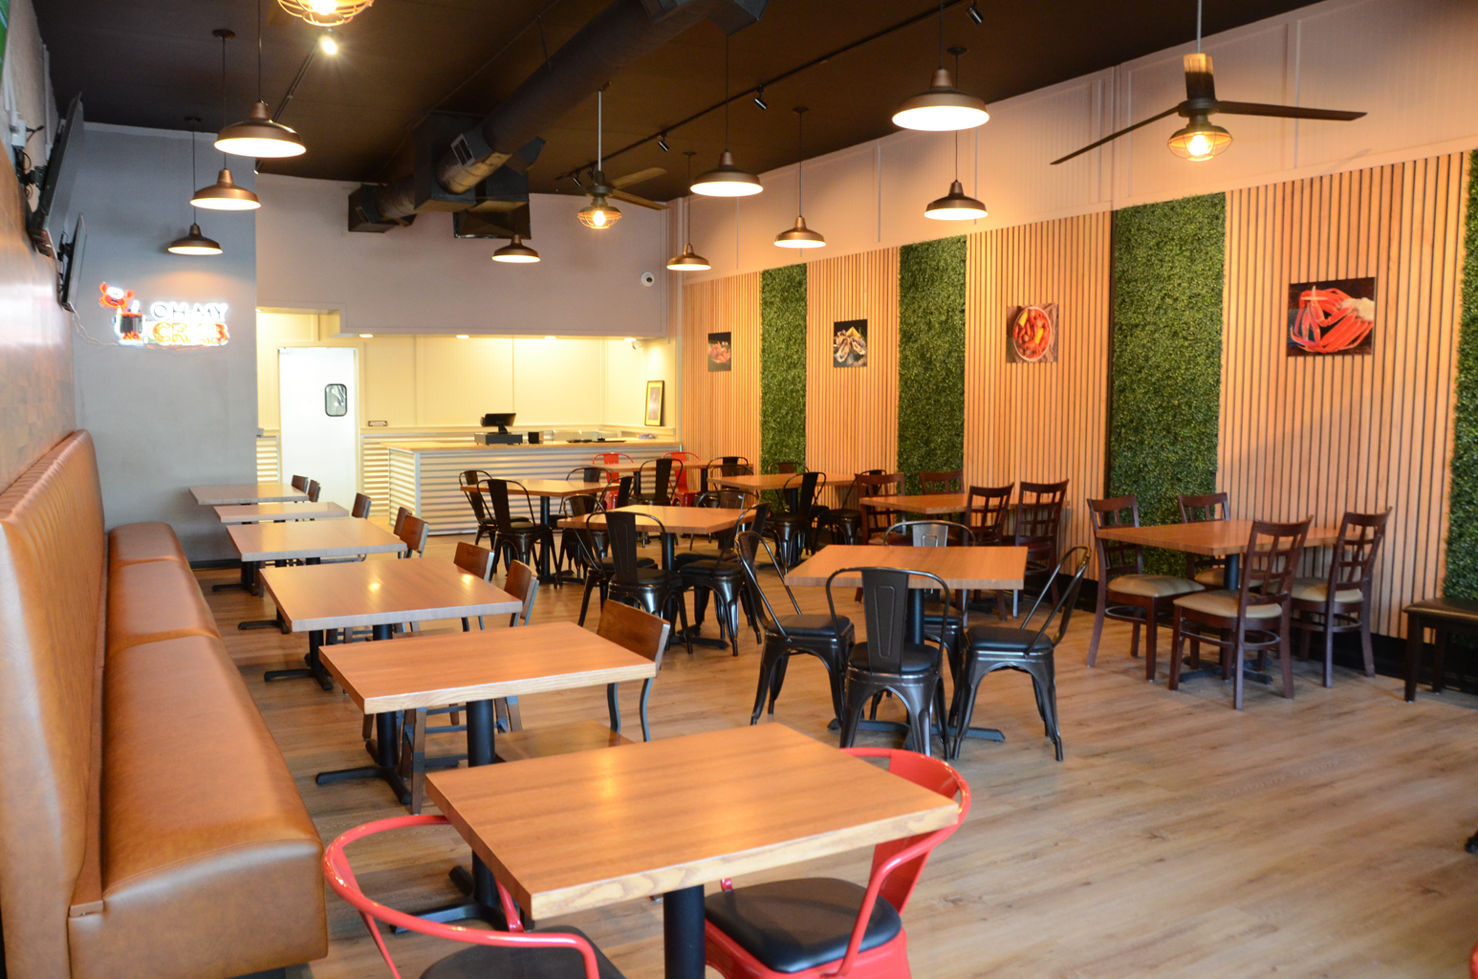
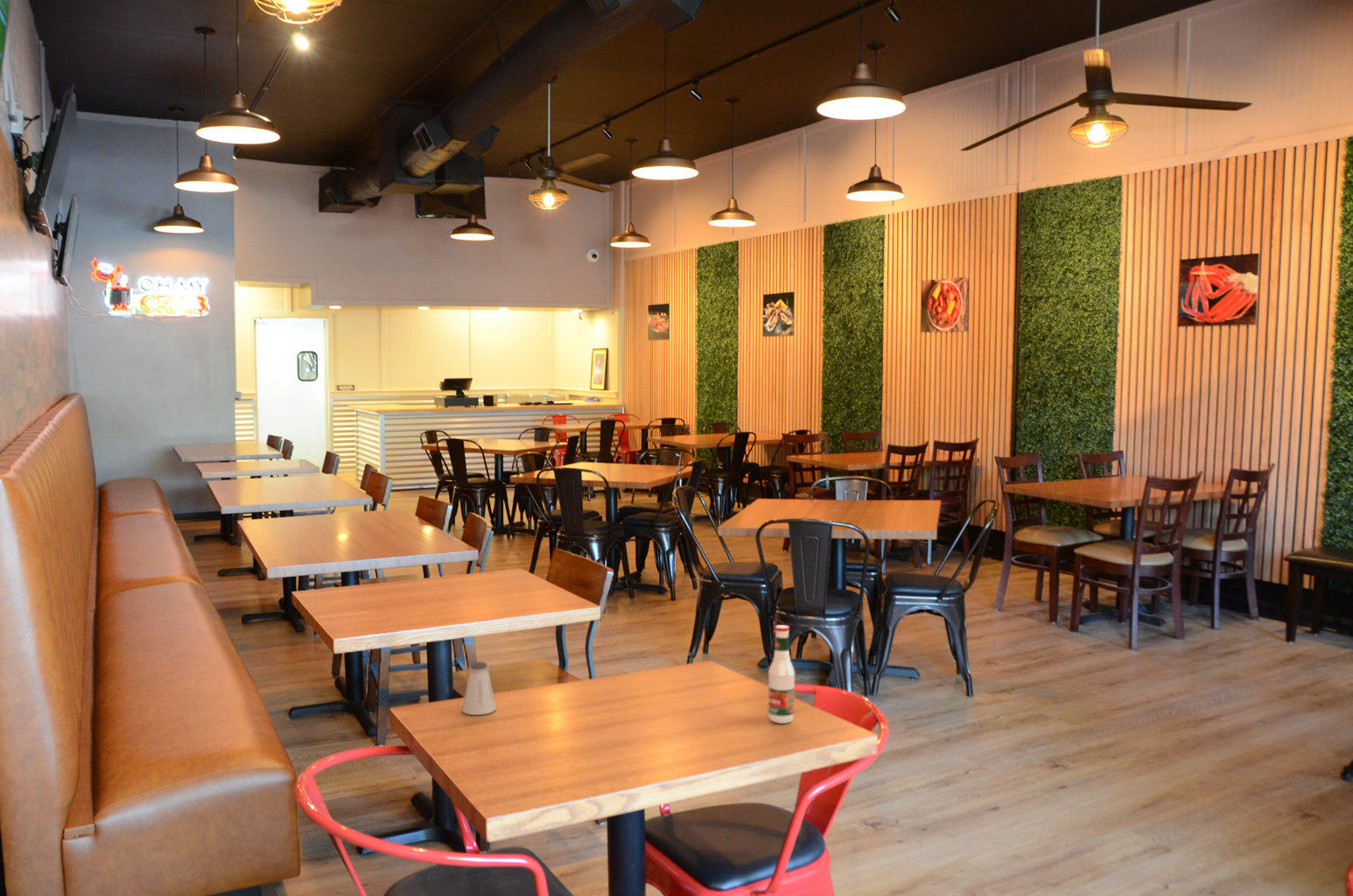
+ saltshaker (479, 686)
+ tabasco sauce (782, 673)
